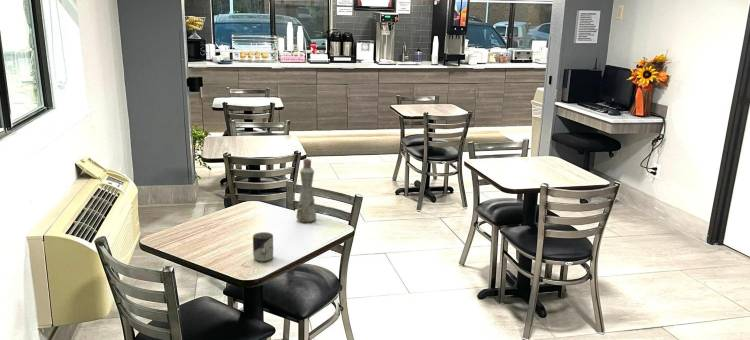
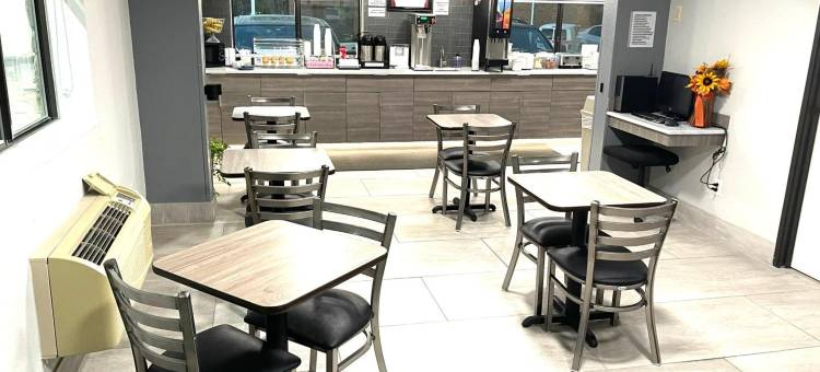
- cup (263, 248)
- bottle (306, 189)
